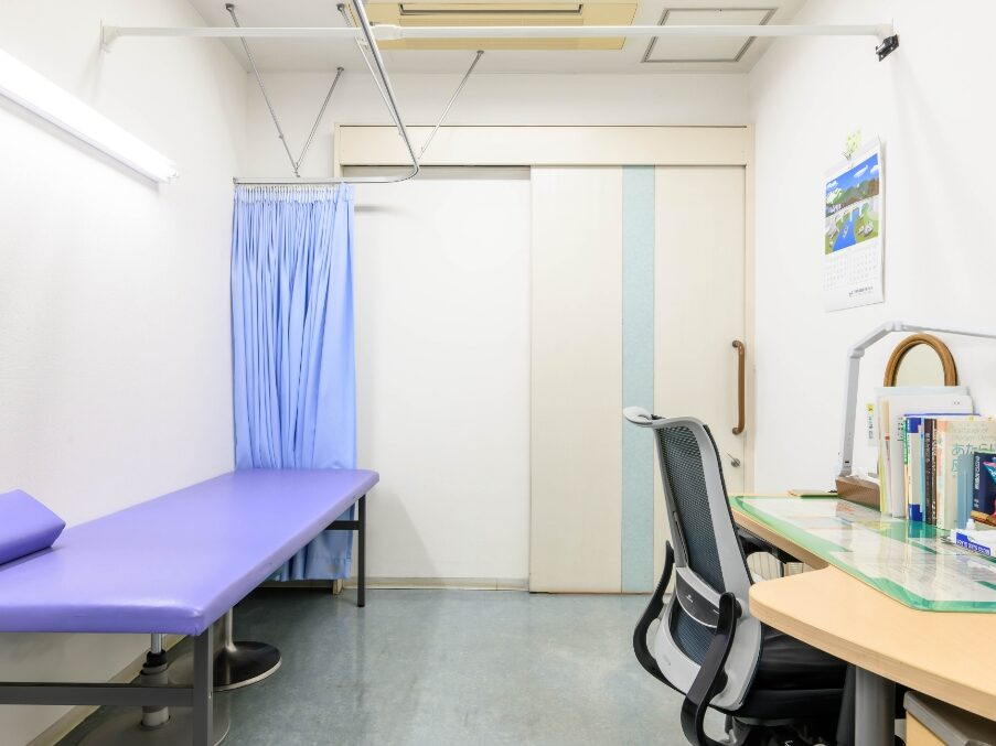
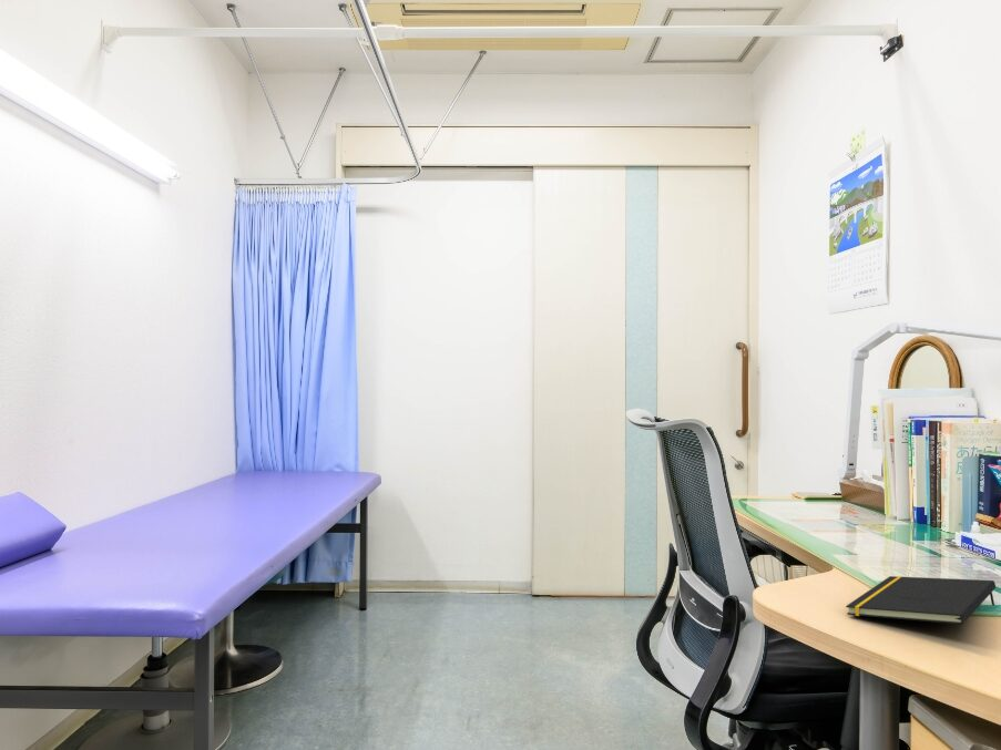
+ notepad (921, 597)
